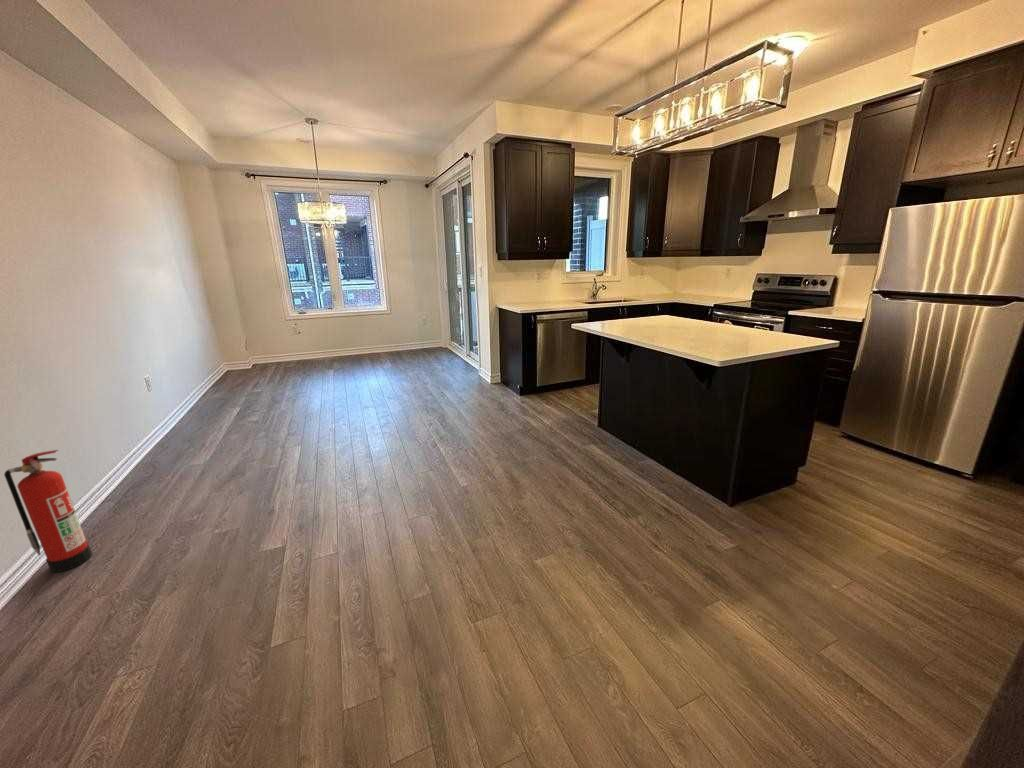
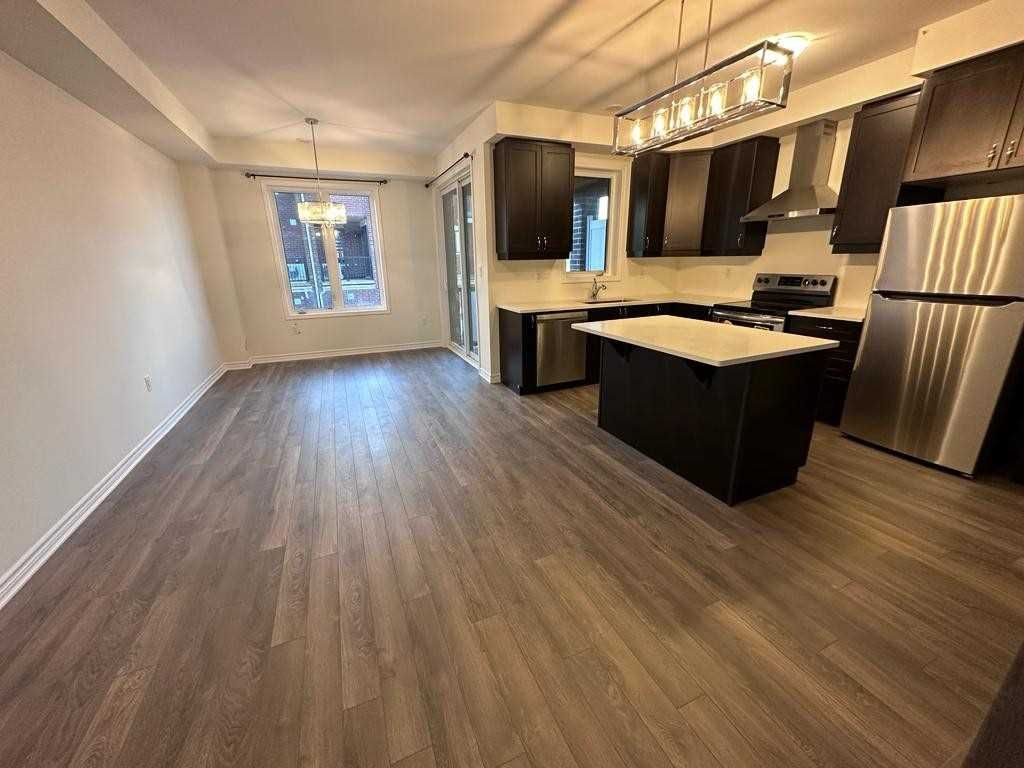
- fire extinguisher (50, 510)
